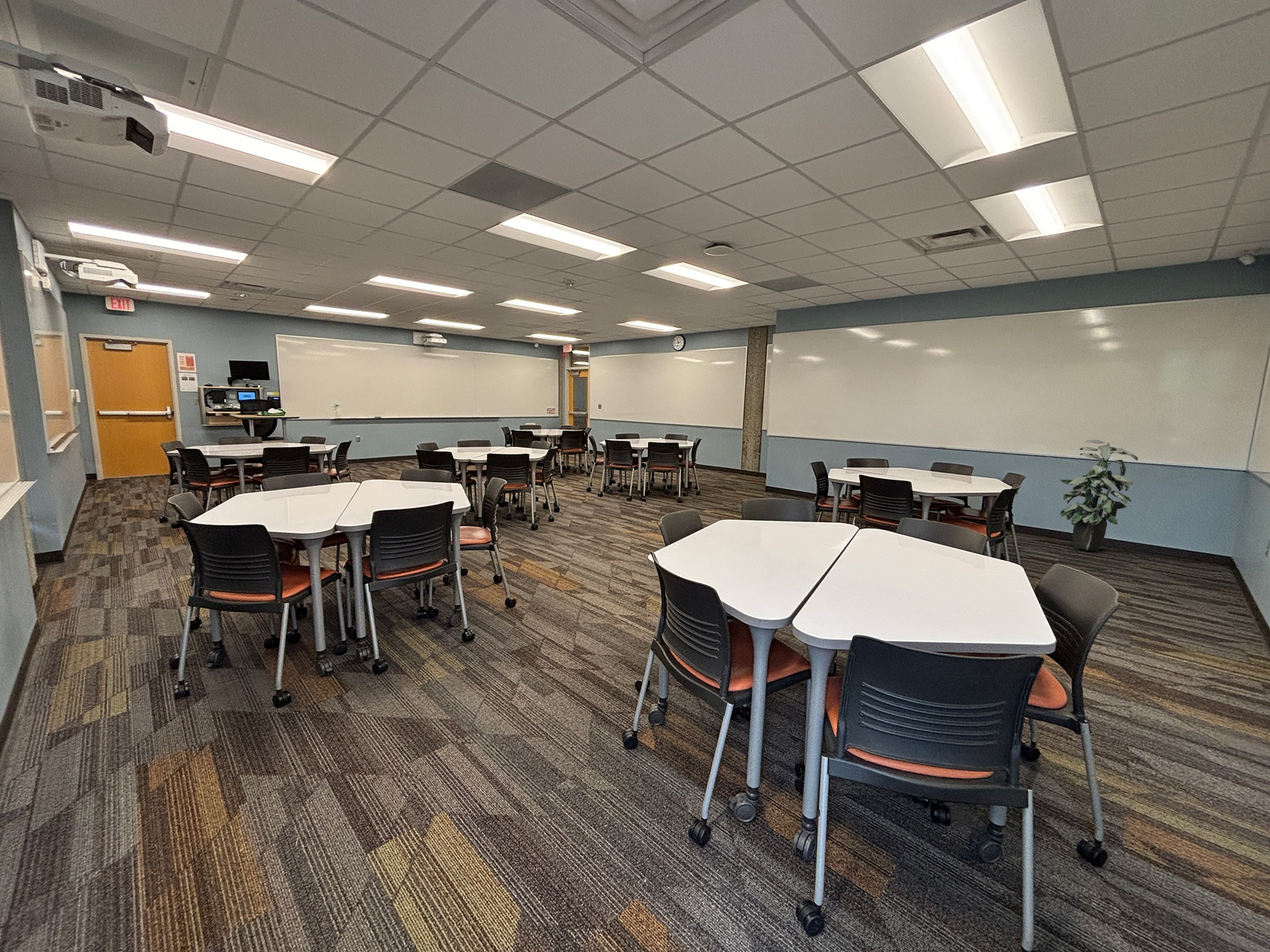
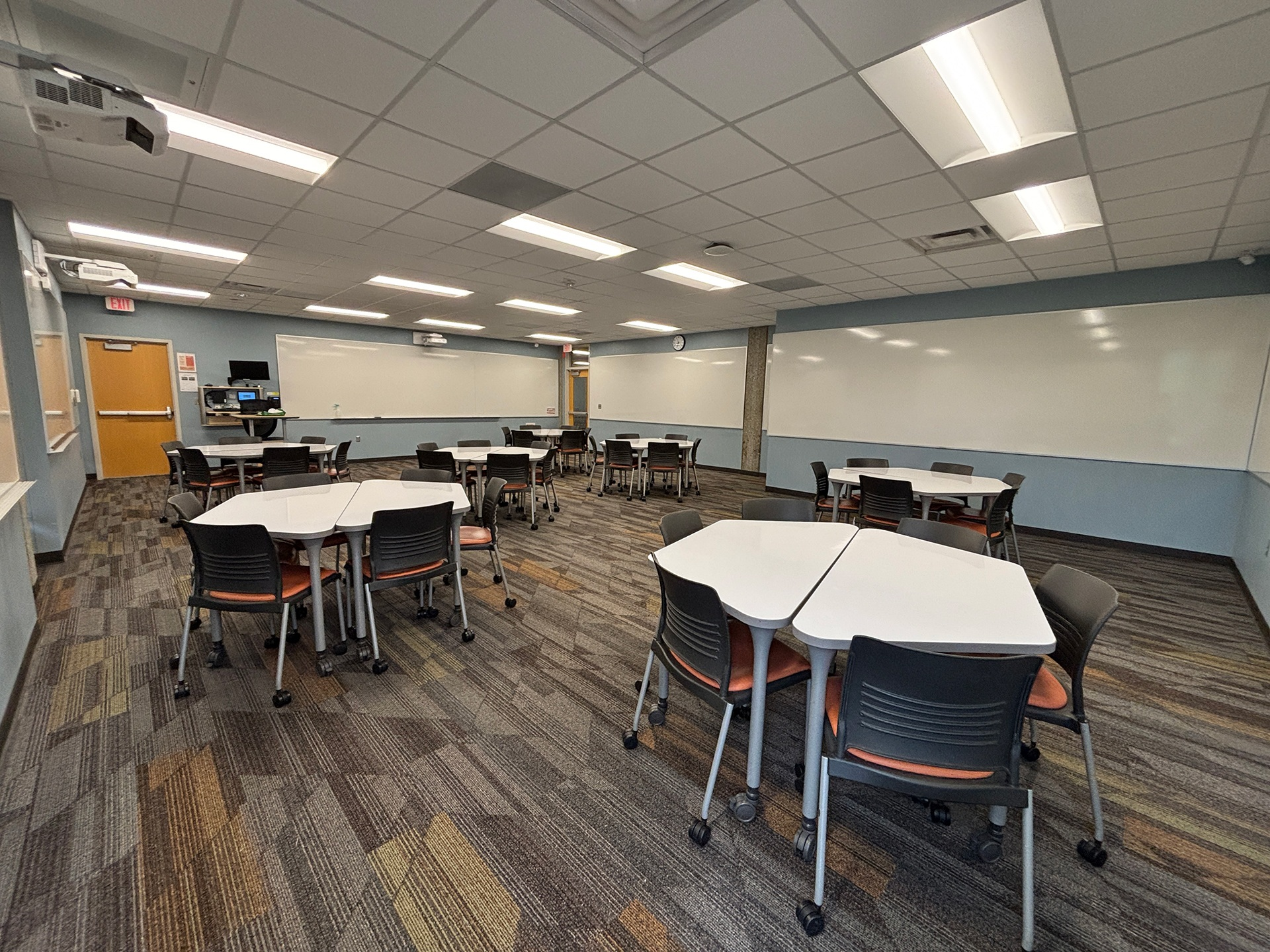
- indoor plant (1093, 495)
